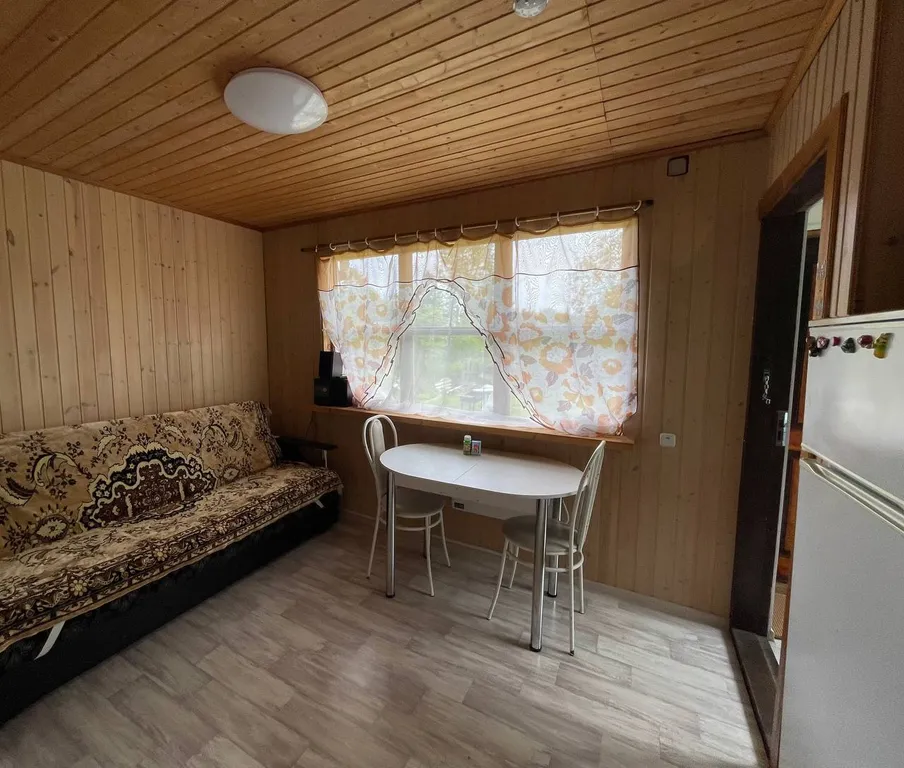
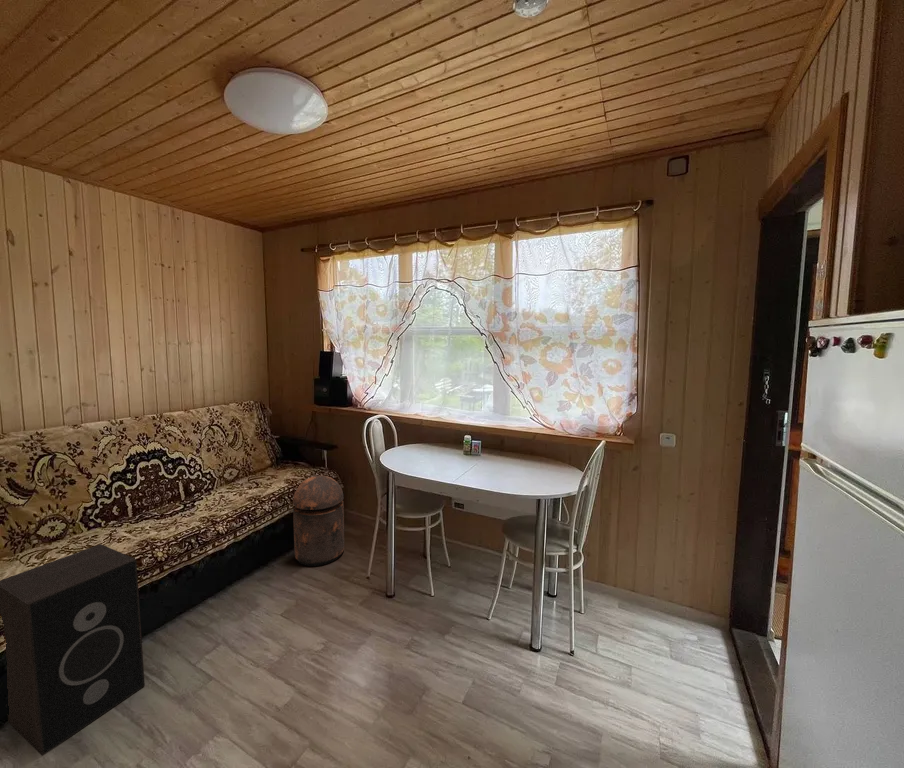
+ speaker (74, 637)
+ trash can (319, 515)
